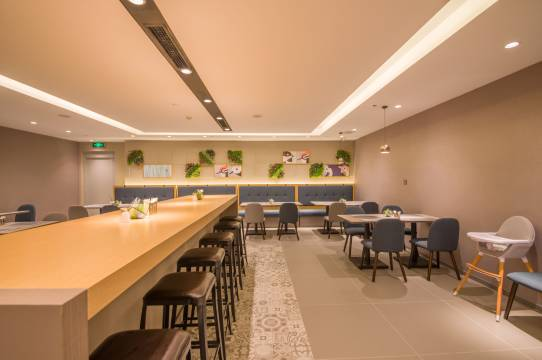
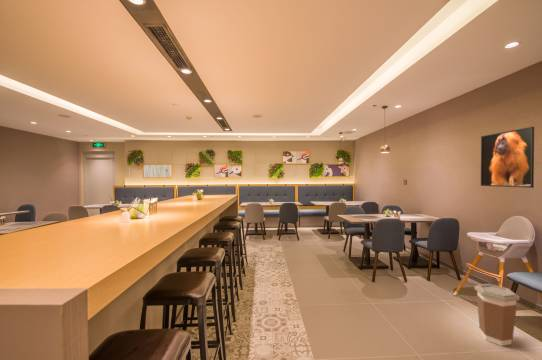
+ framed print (504, 159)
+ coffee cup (495, 314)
